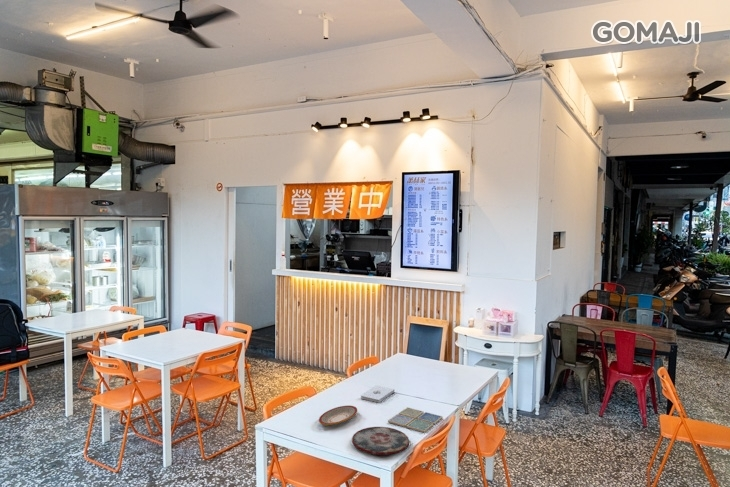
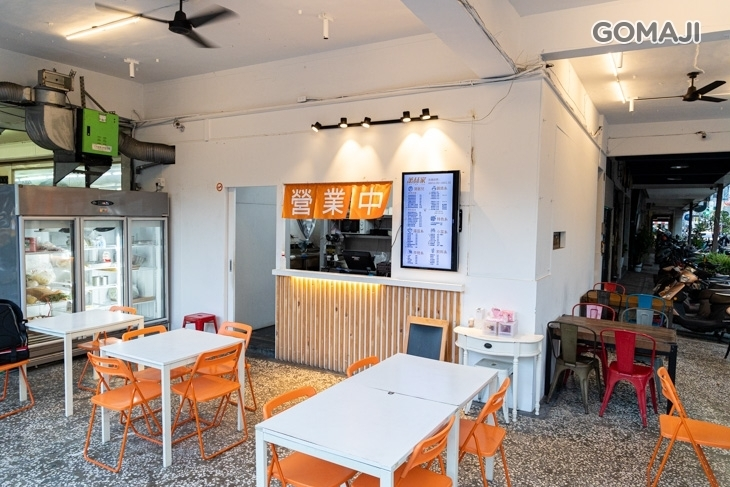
- plate (338, 416)
- plate (380, 440)
- notepad (377, 393)
- drink coaster (415, 419)
